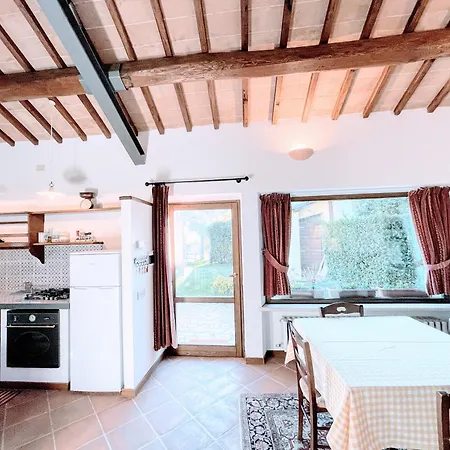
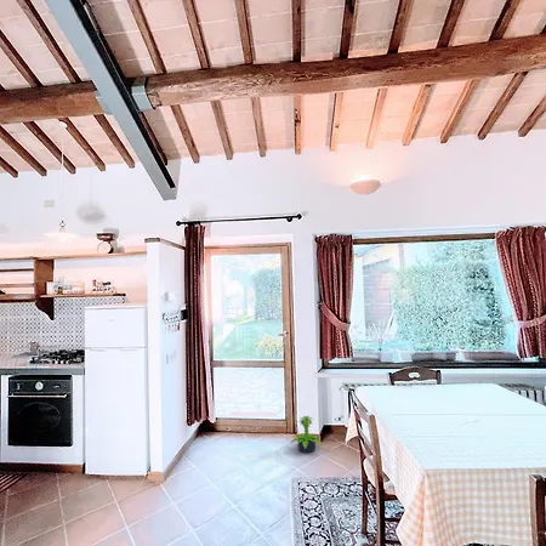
+ potted plant (306, 432)
